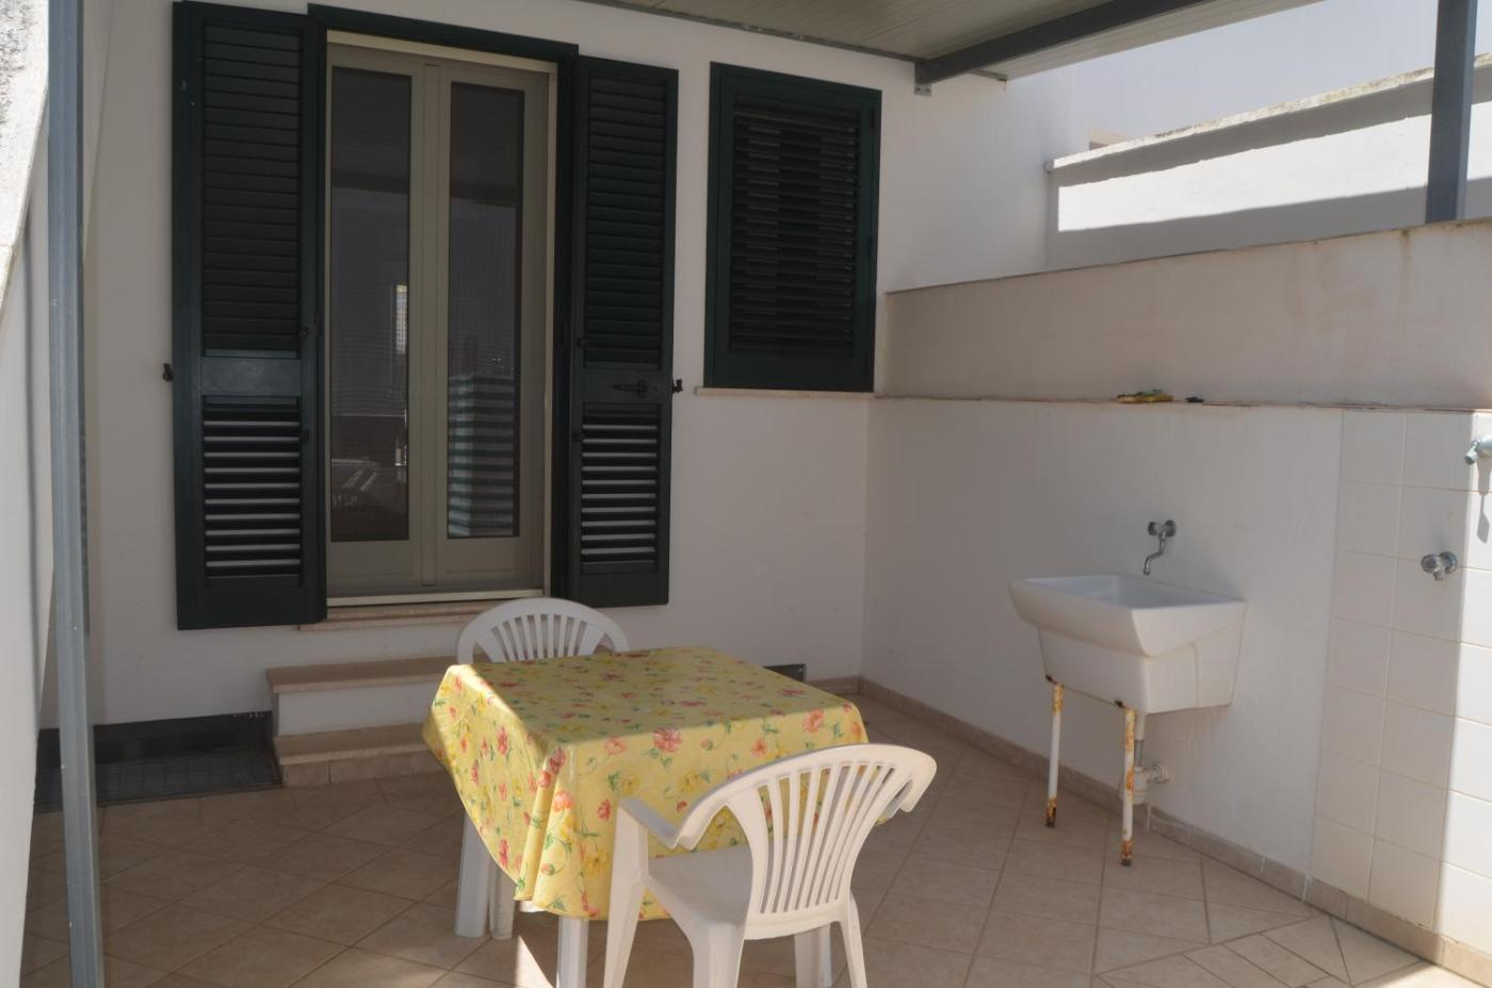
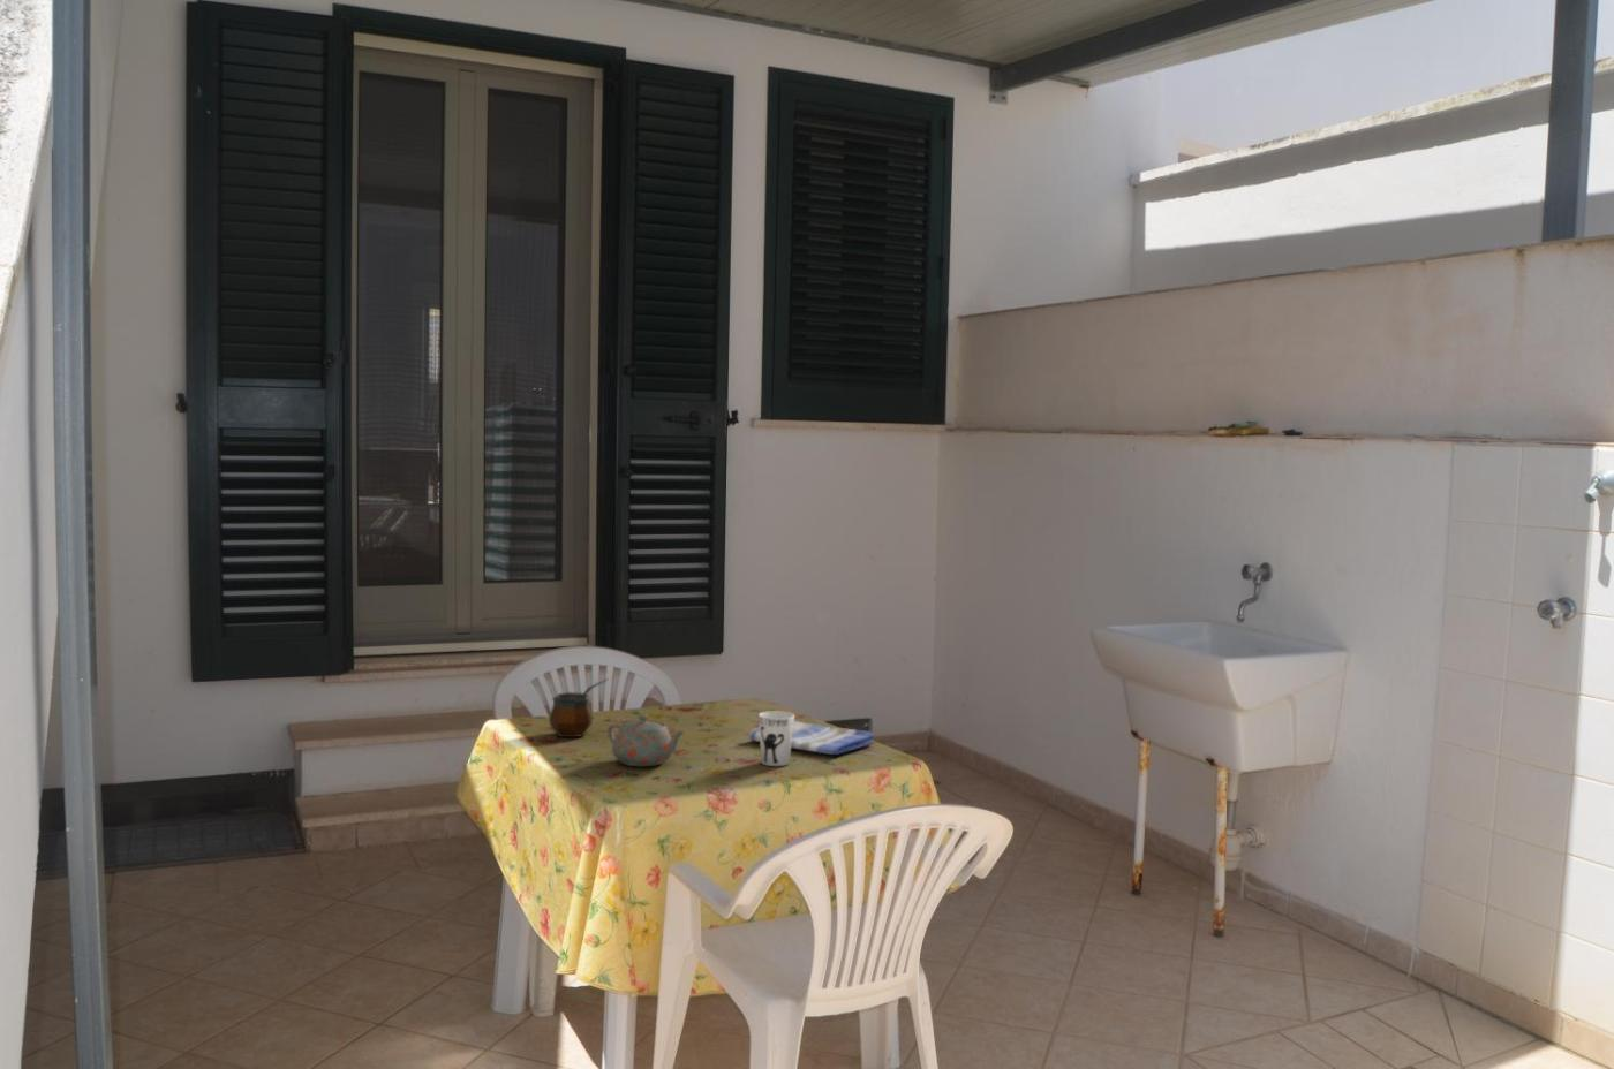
+ gourd (578, 706)
+ teapot (645, 739)
+ dish towel (811, 736)
+ cup (776, 739)
